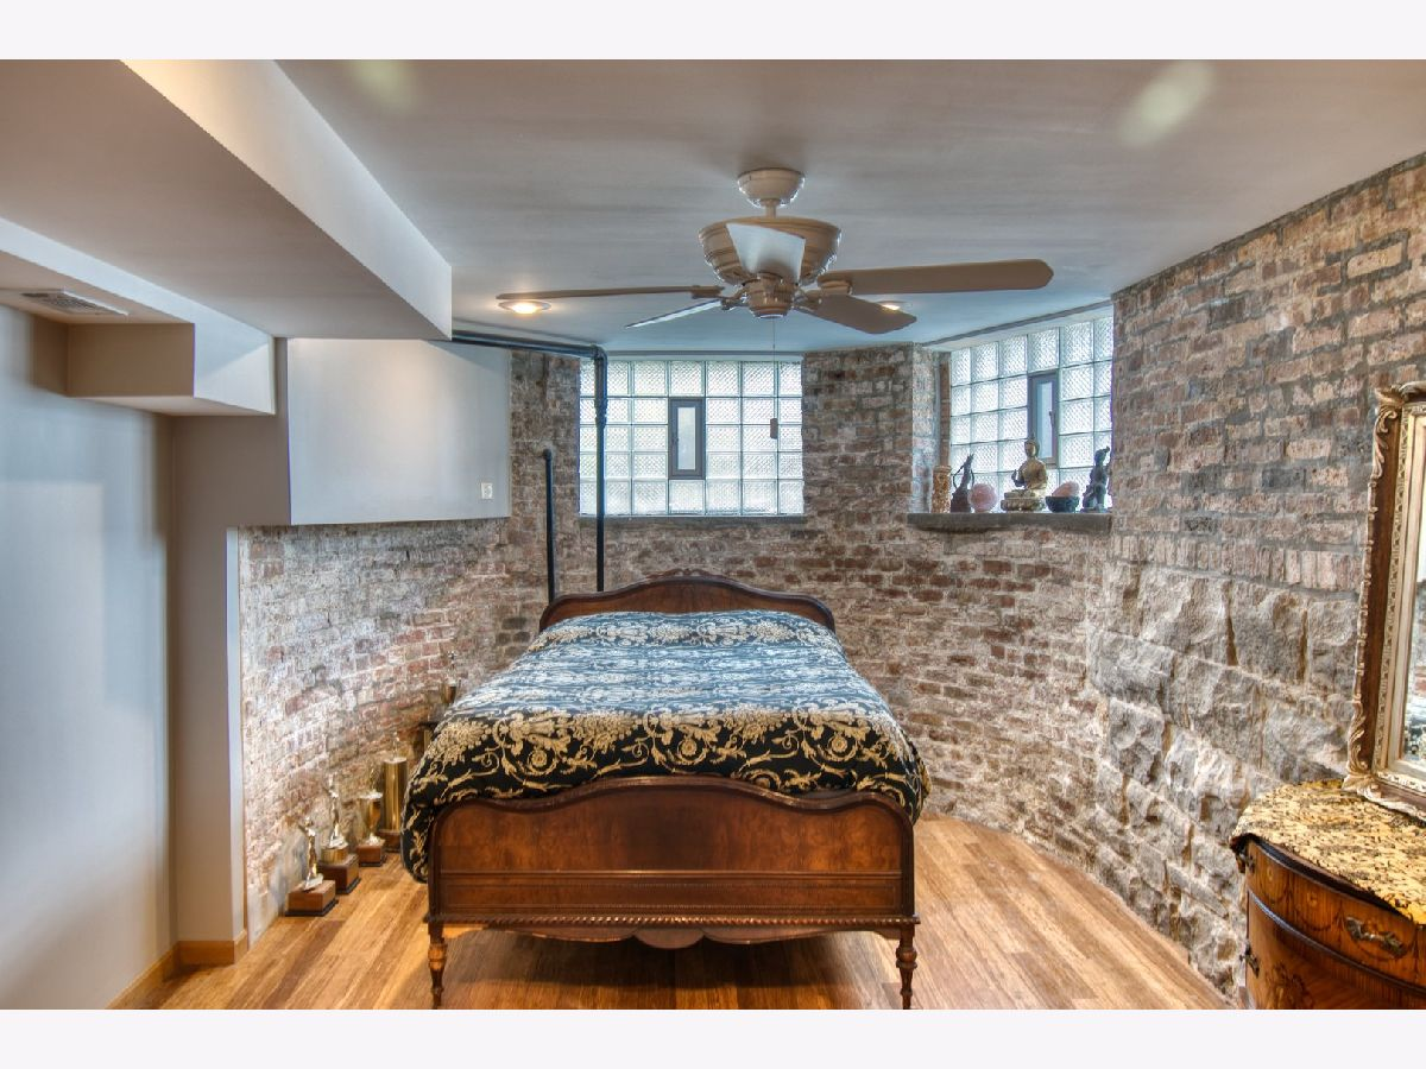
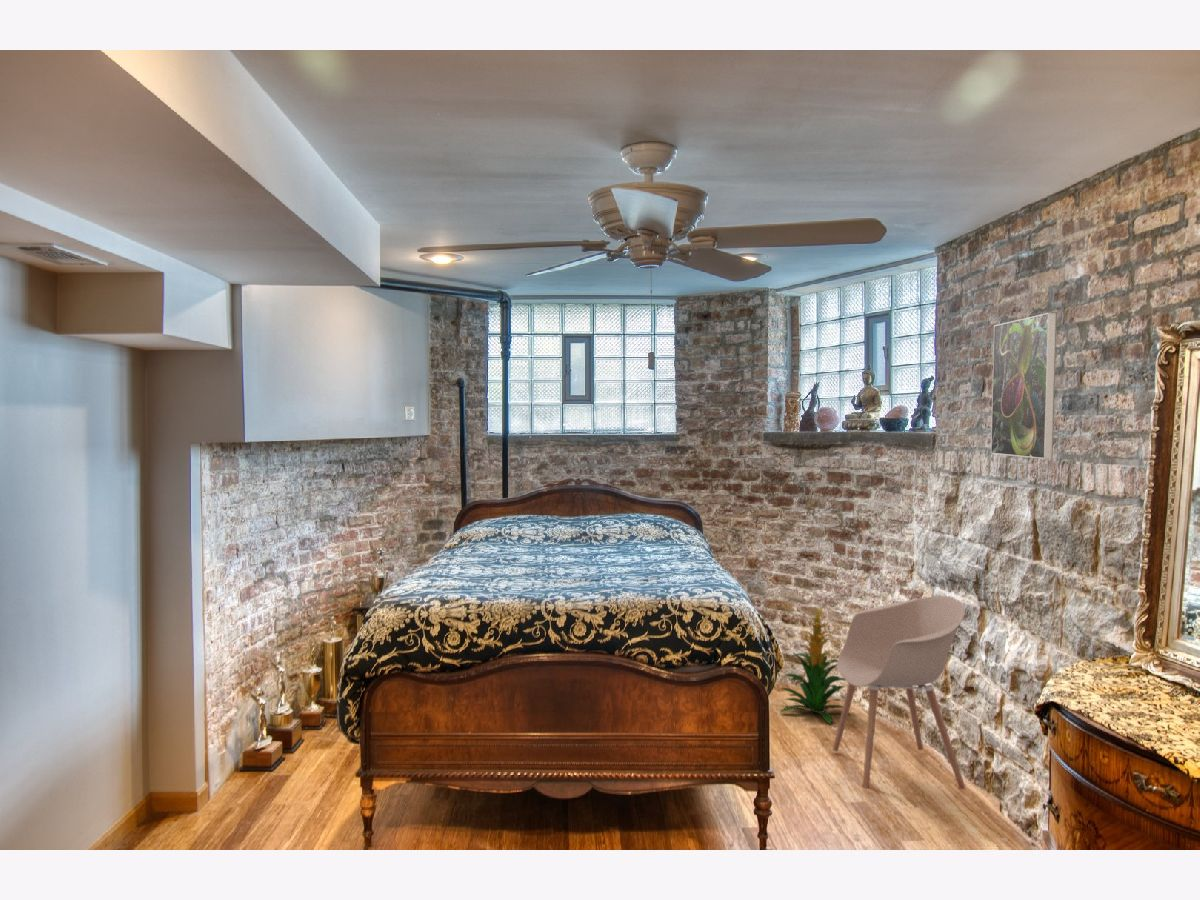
+ indoor plant (816, 659)
+ chair (899, 684)
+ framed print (1021, 388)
